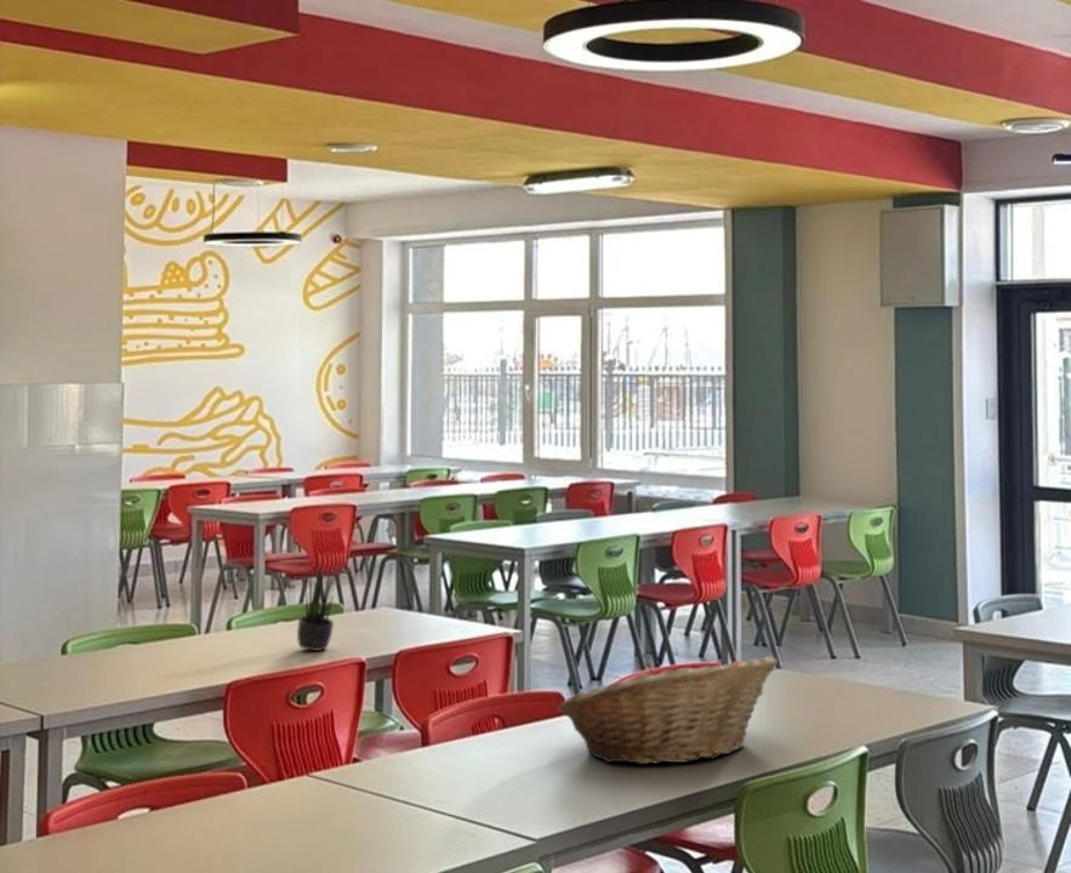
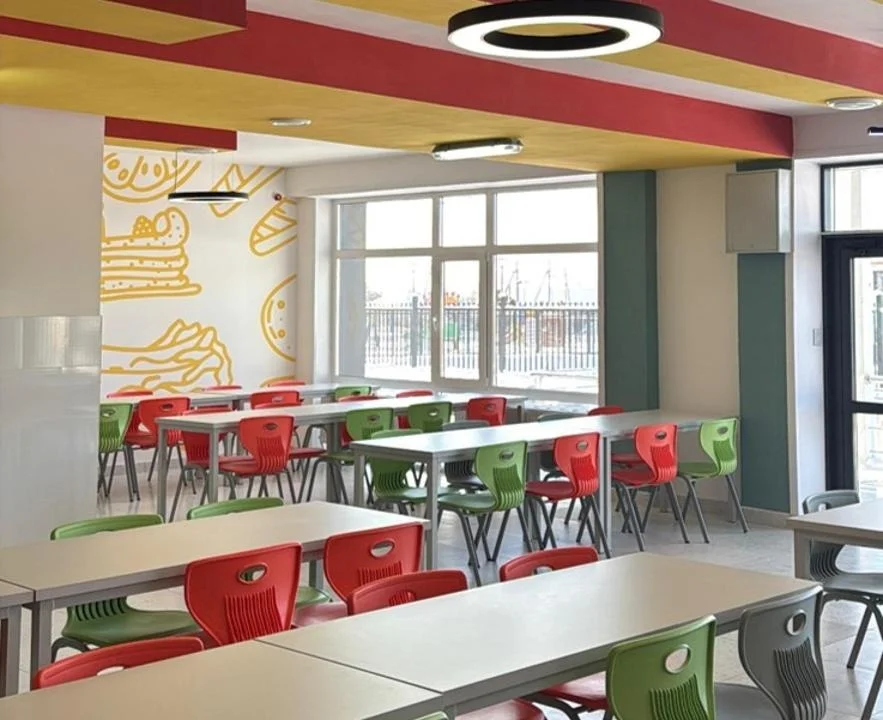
- potted plant (318, 606)
- fruit basket (671, 702)
